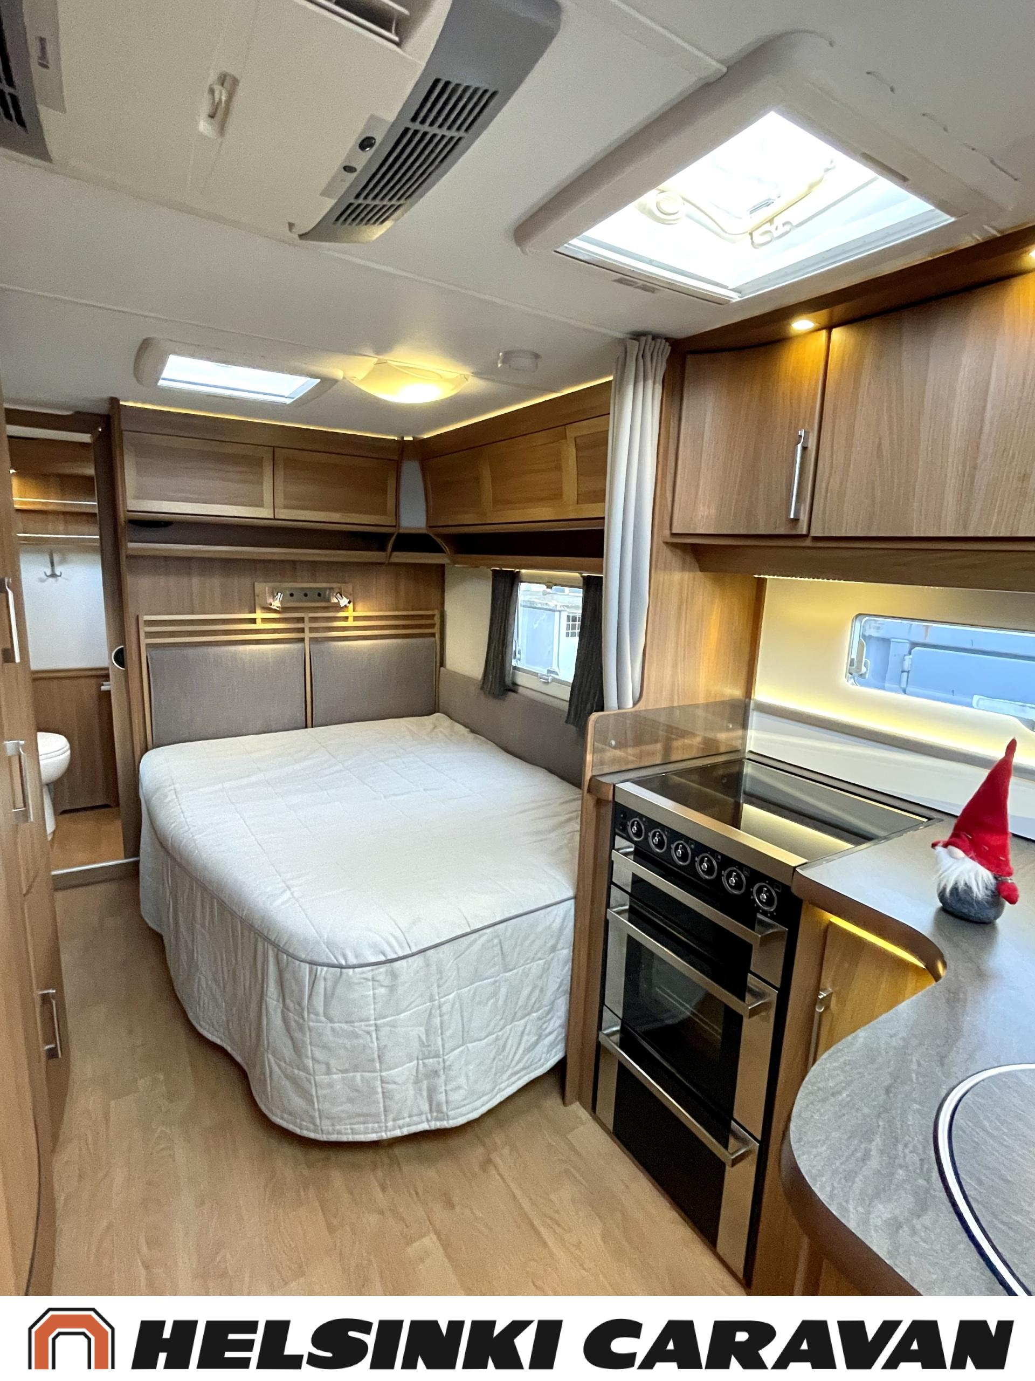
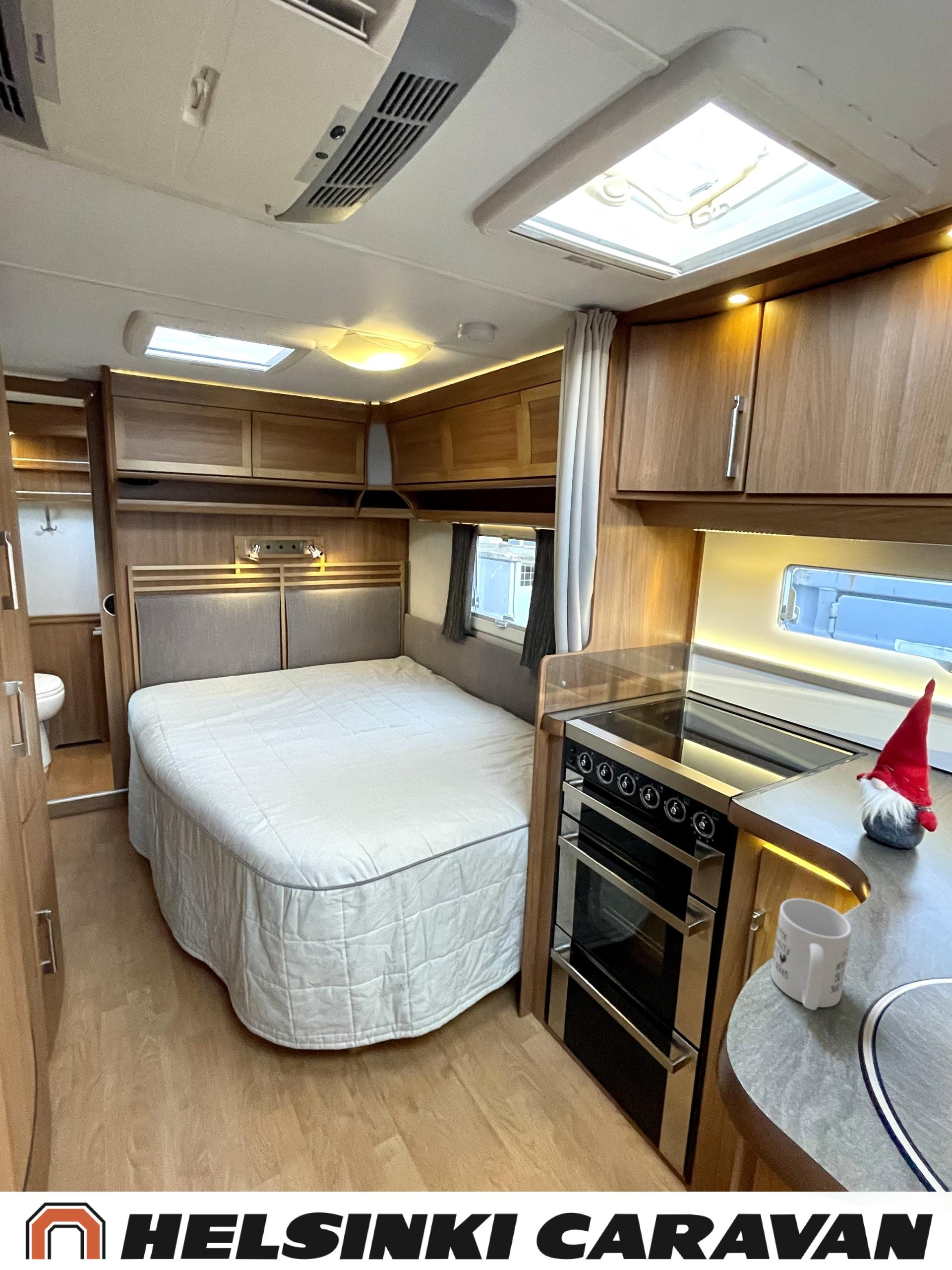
+ mug (811, 959)
